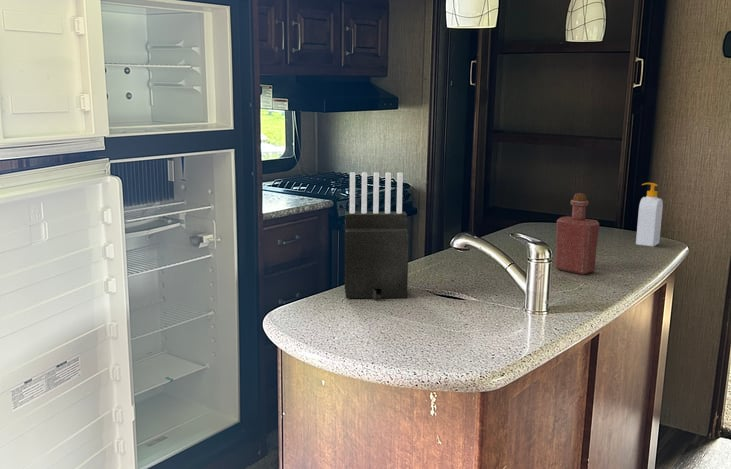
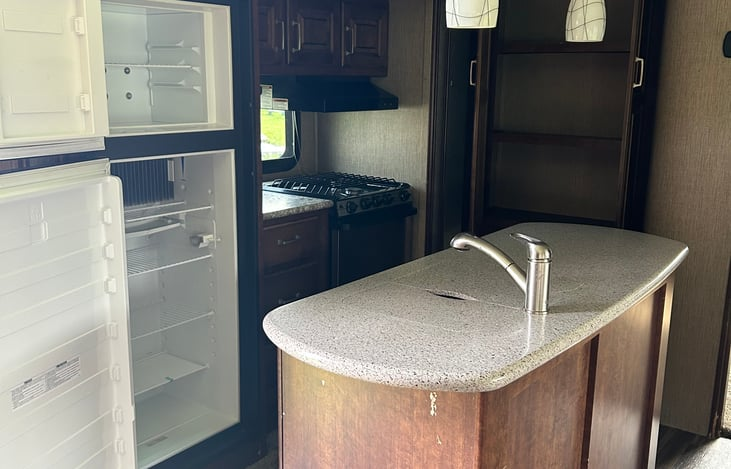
- knife block (376, 235)
- soap bottle (649, 213)
- bottle (577, 232)
